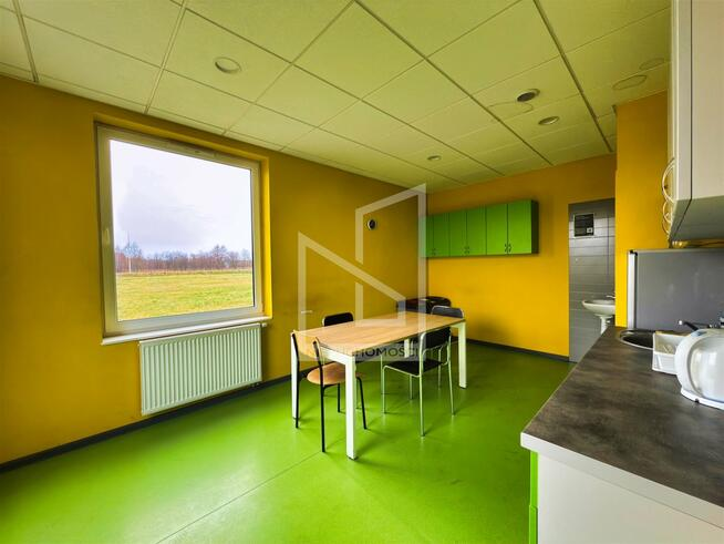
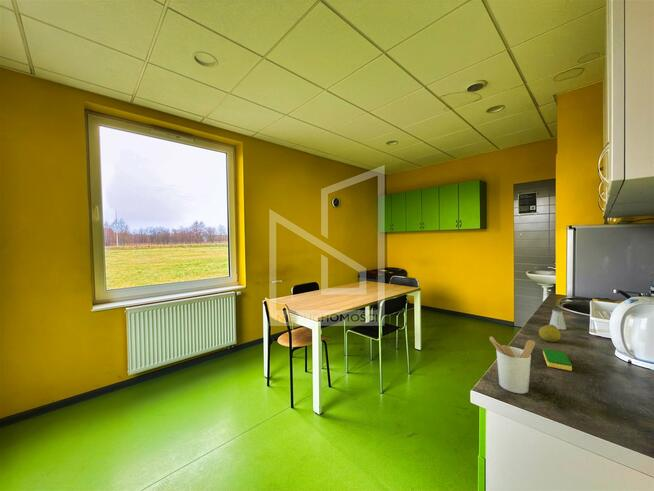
+ saltshaker (557, 318)
+ lemon (549, 332)
+ utensil holder (509, 362)
+ dish sponge (556, 358)
